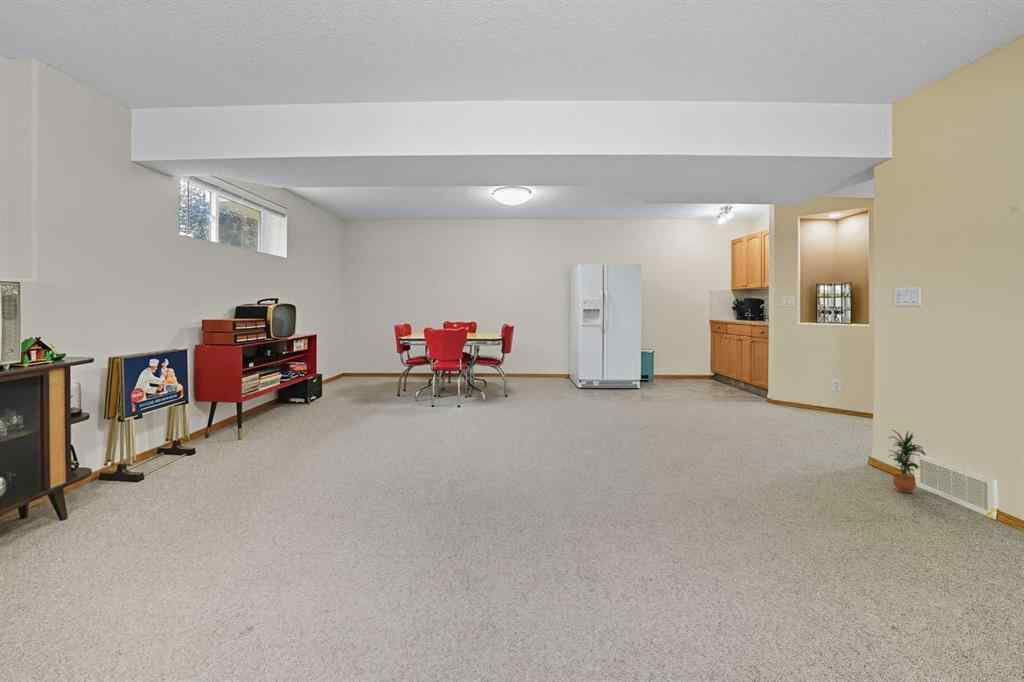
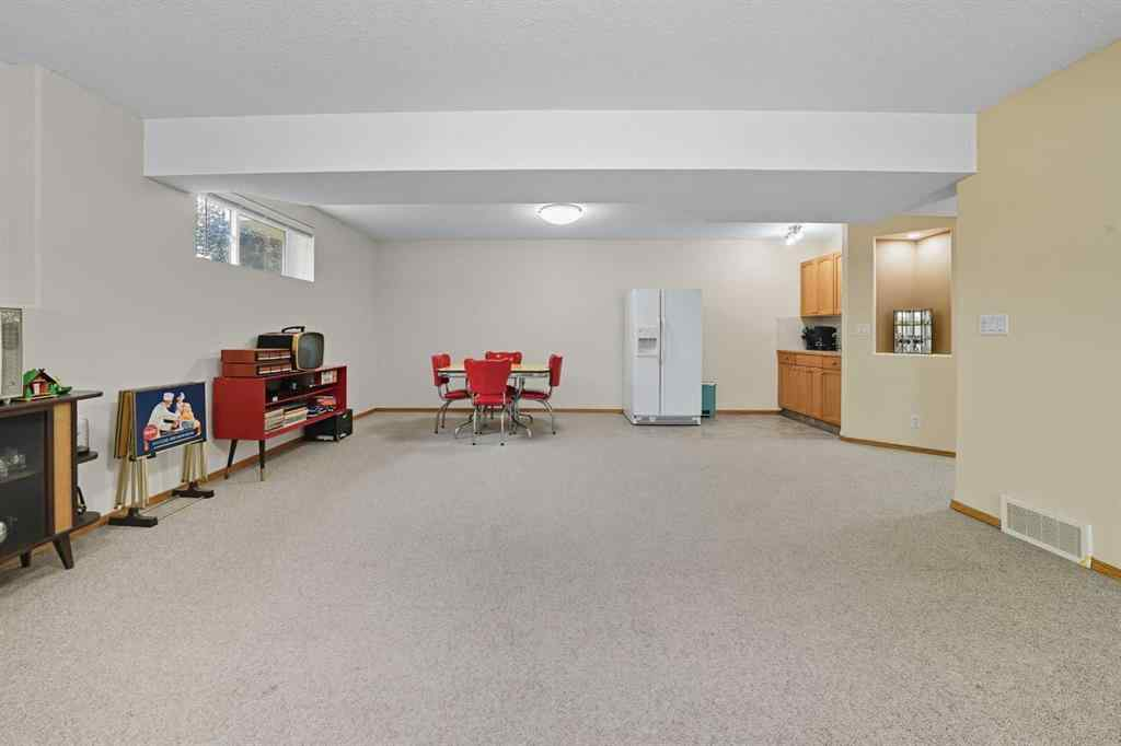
- potted plant (908, 461)
